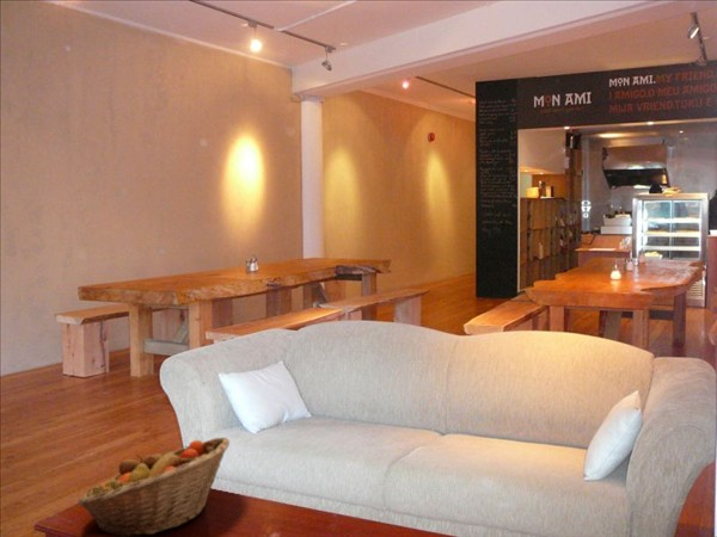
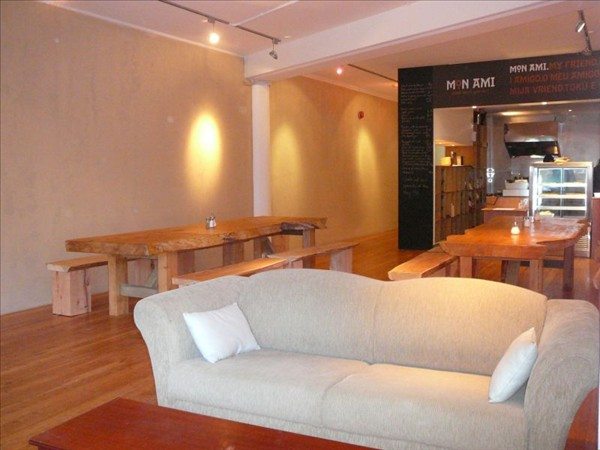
- fruit basket (158, 481)
